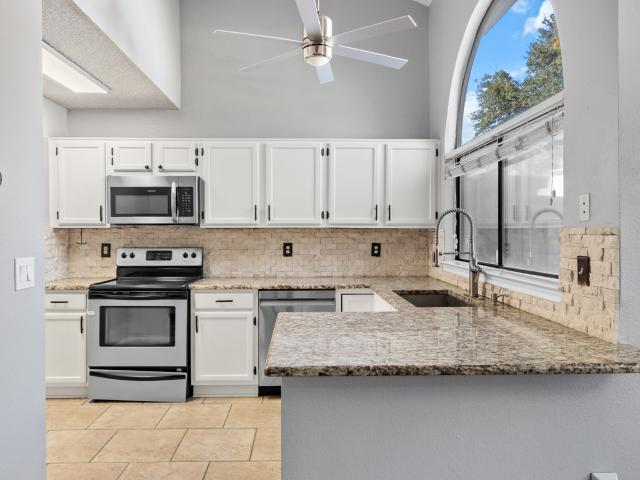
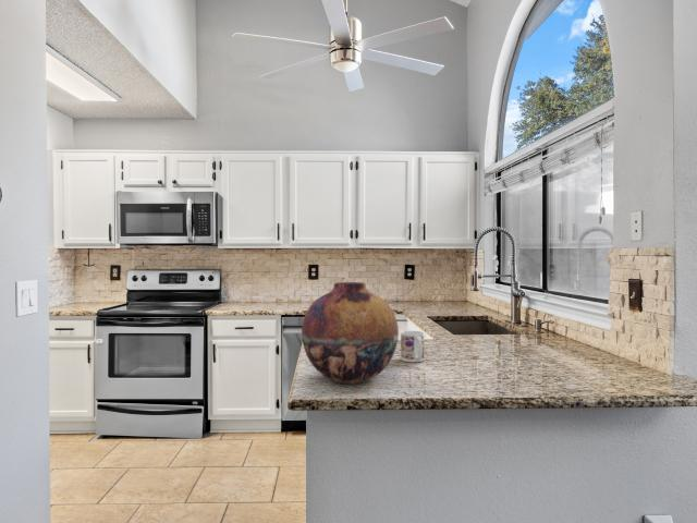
+ vase (350, 330)
+ mug (414, 346)
